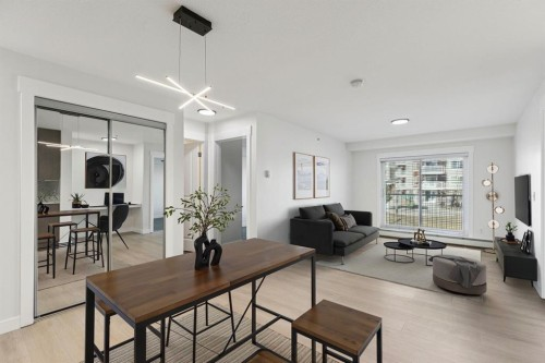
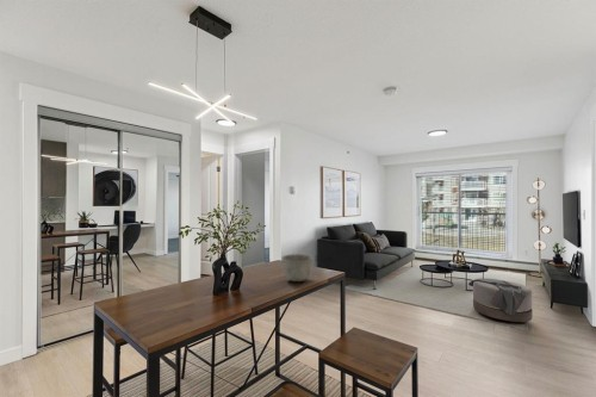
+ ceramic bowl (297, 268)
